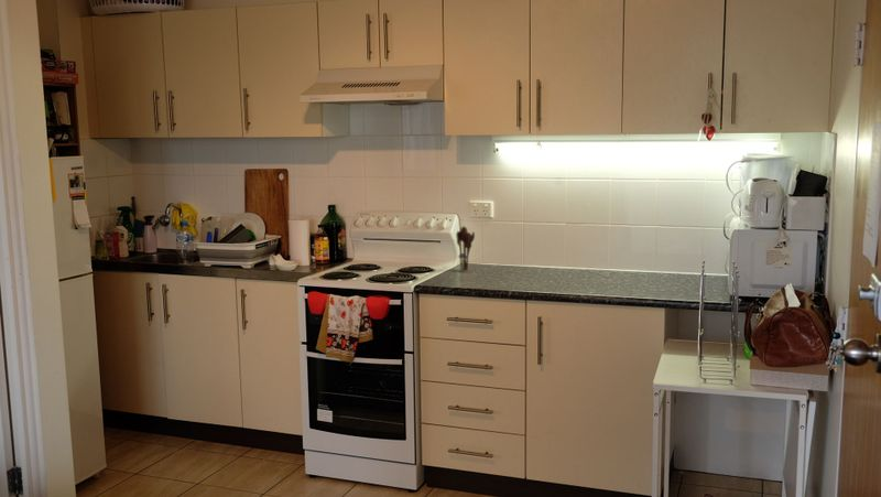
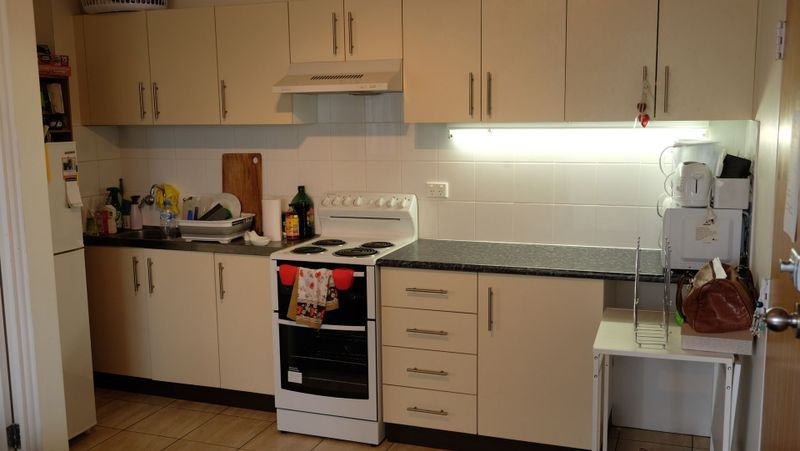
- utensil holder (465, 248)
